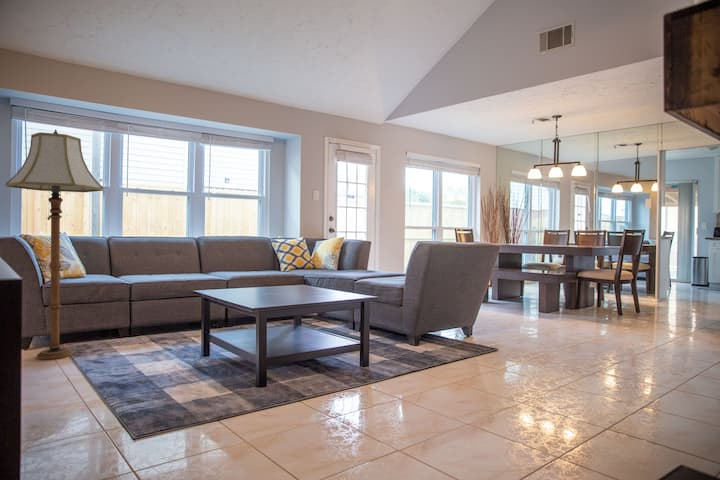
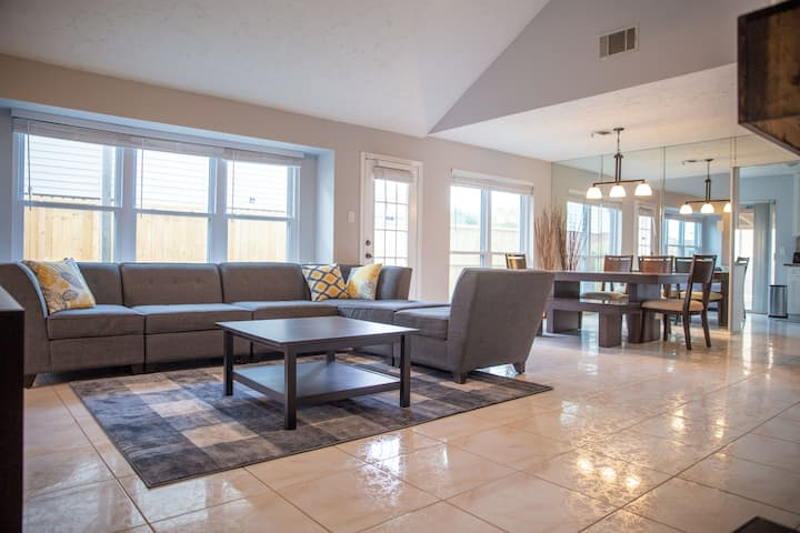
- floor lamp (55, 242)
